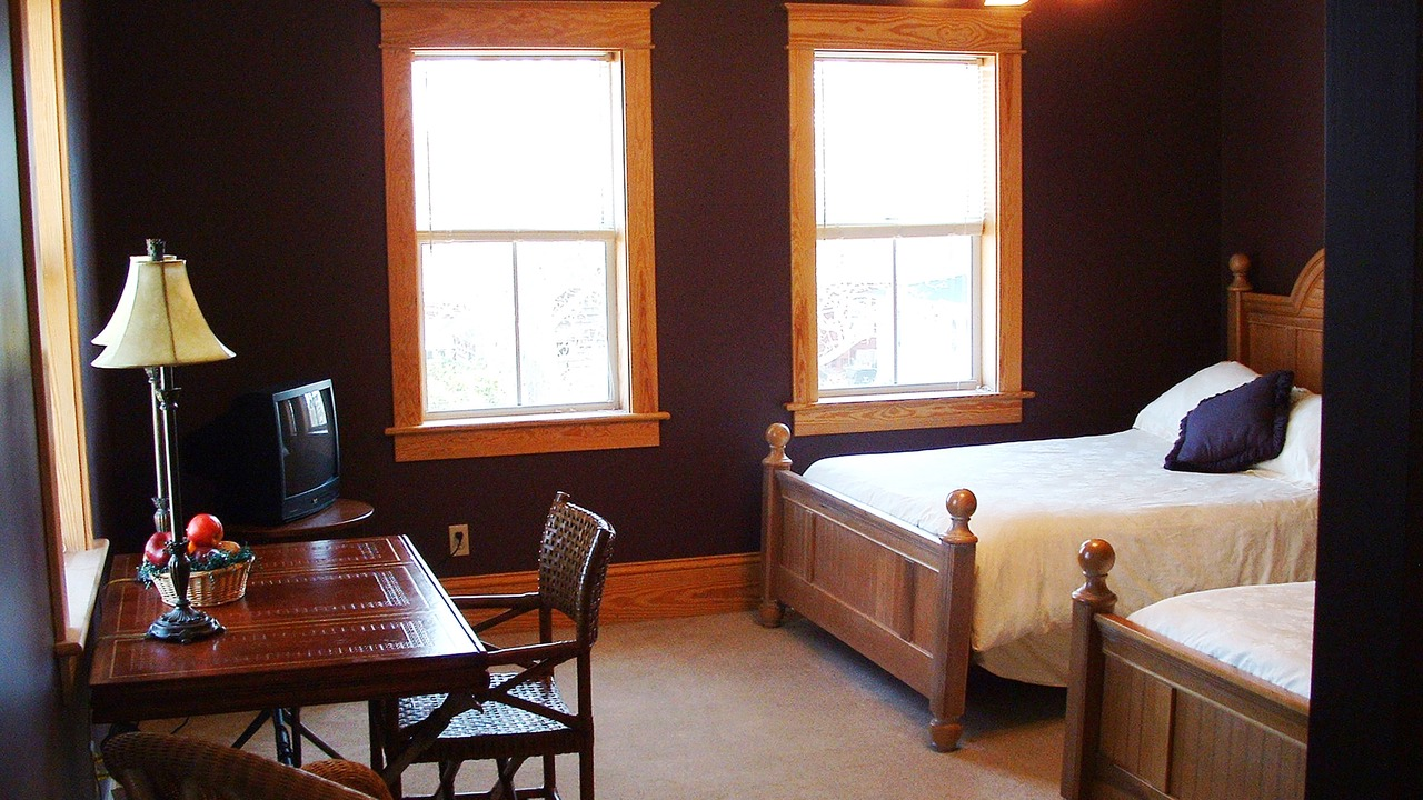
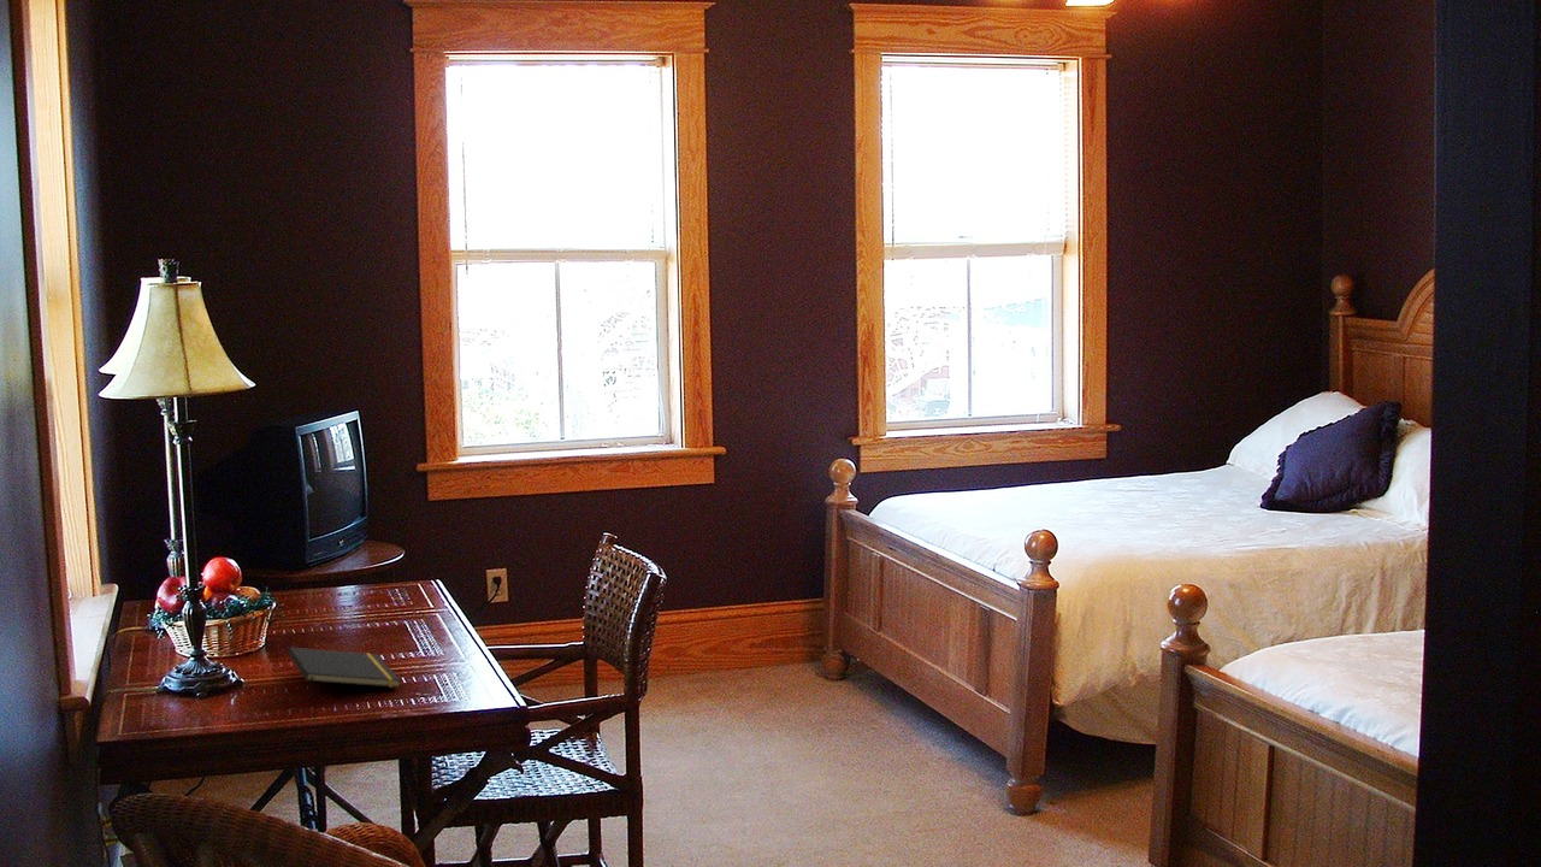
+ notepad (343, 666)
